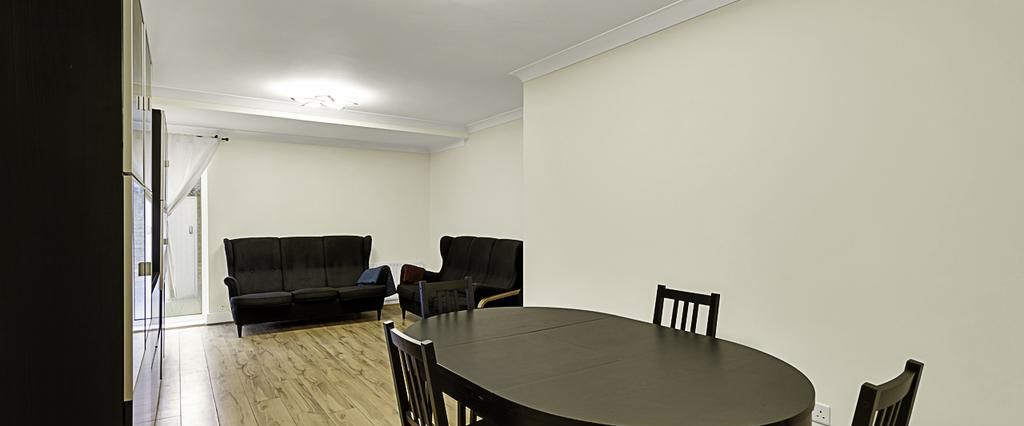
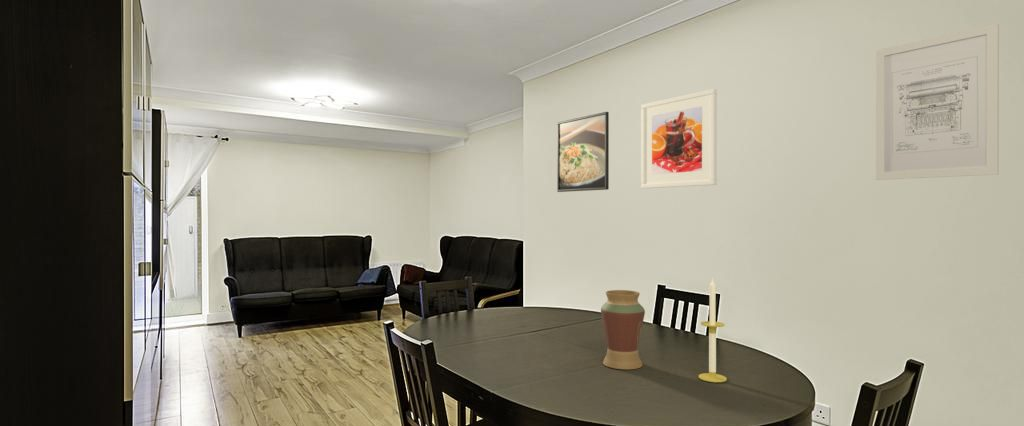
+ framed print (581, 154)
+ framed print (676, 142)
+ wall art (932, 107)
+ vase (622, 328)
+ candle (712, 327)
